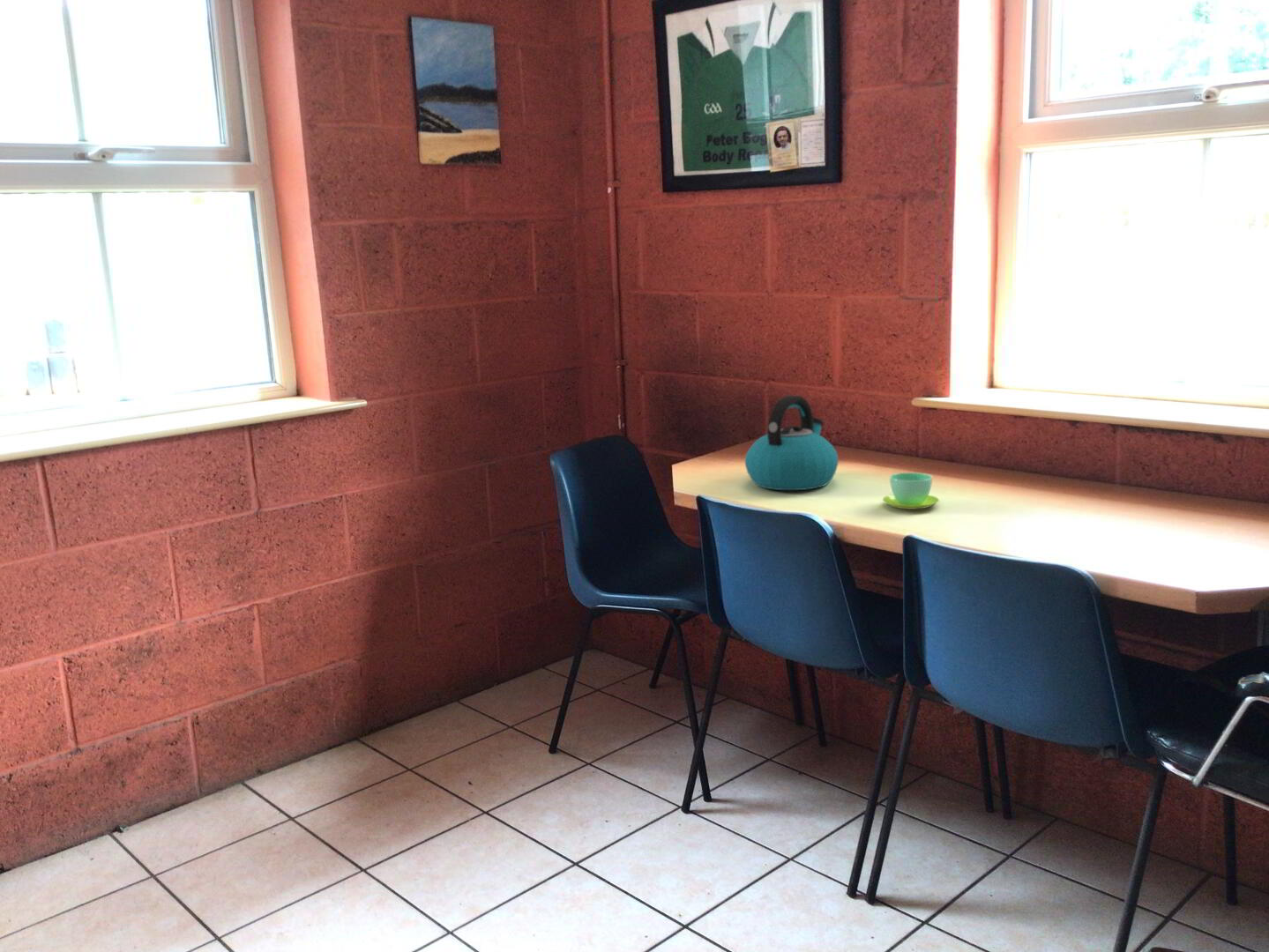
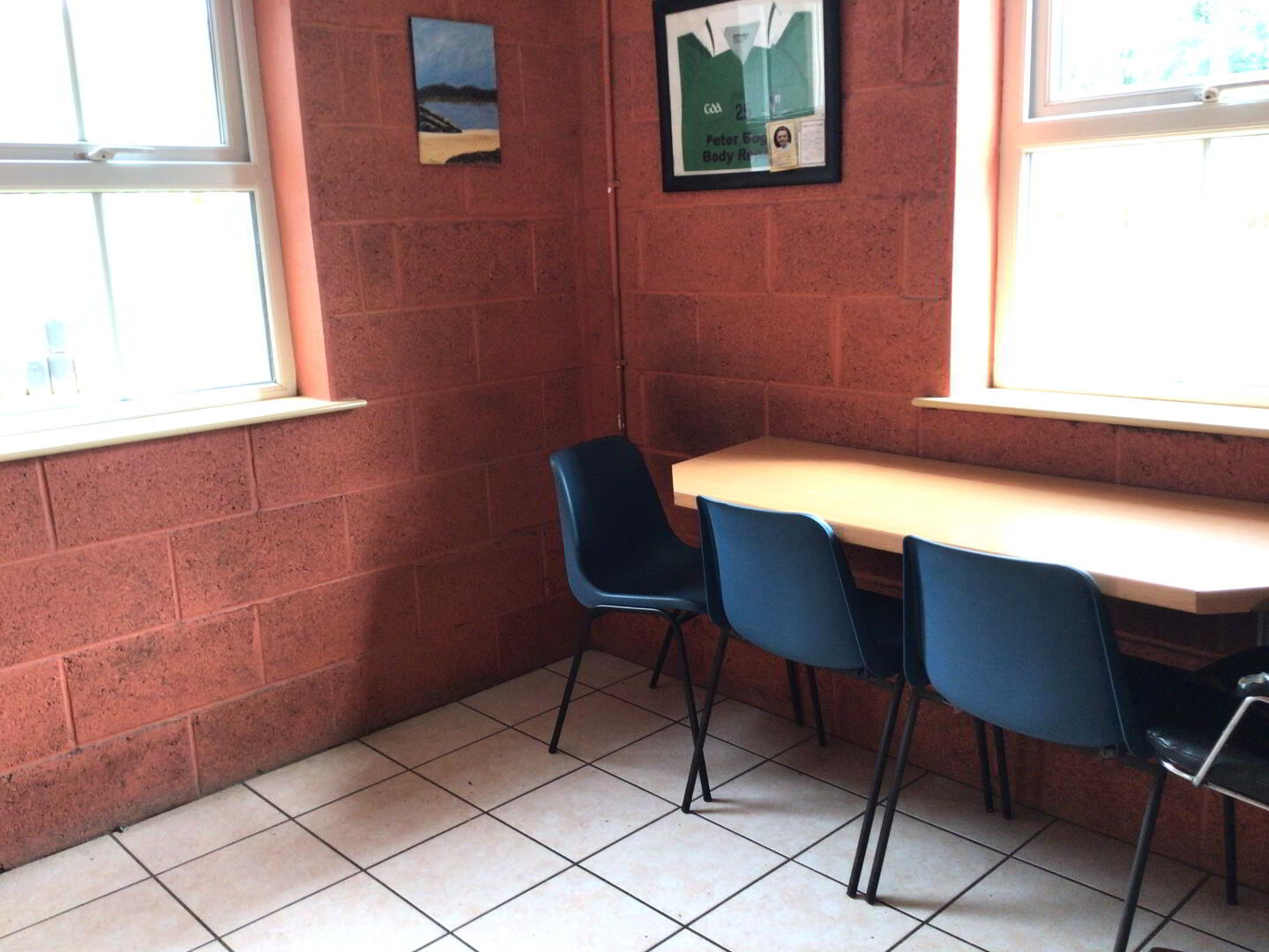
- cup (911, 490)
- kettle (794, 438)
